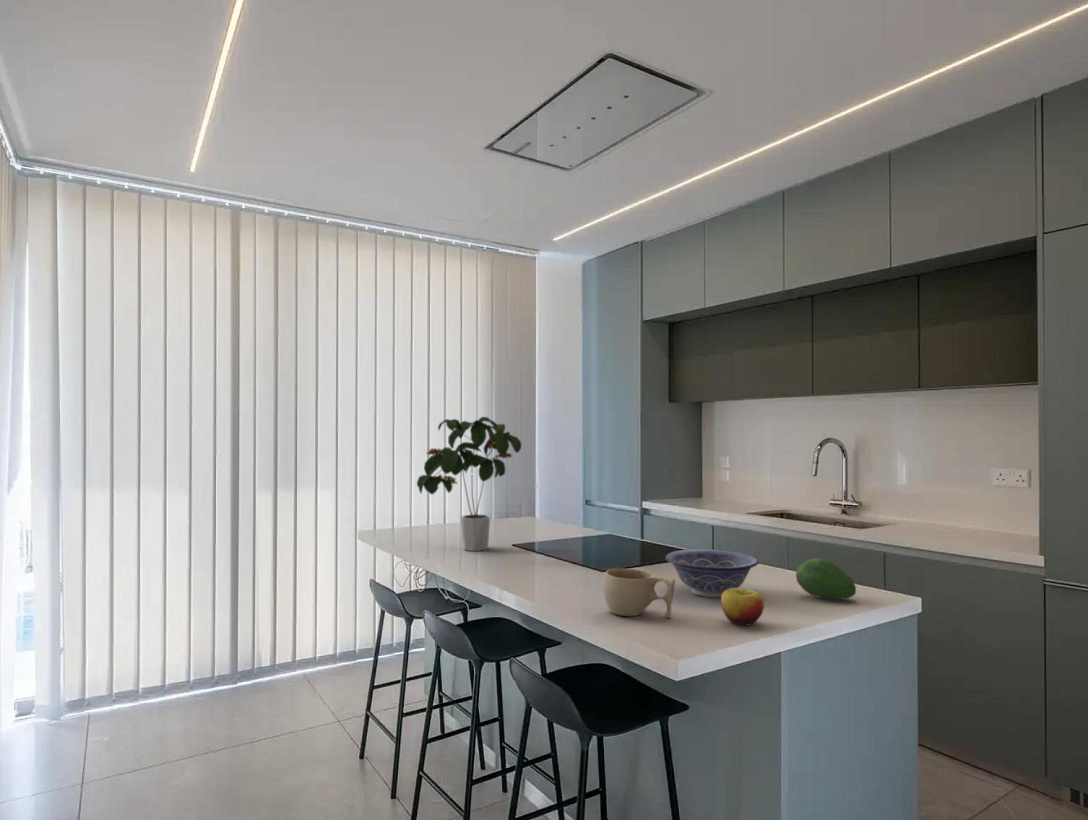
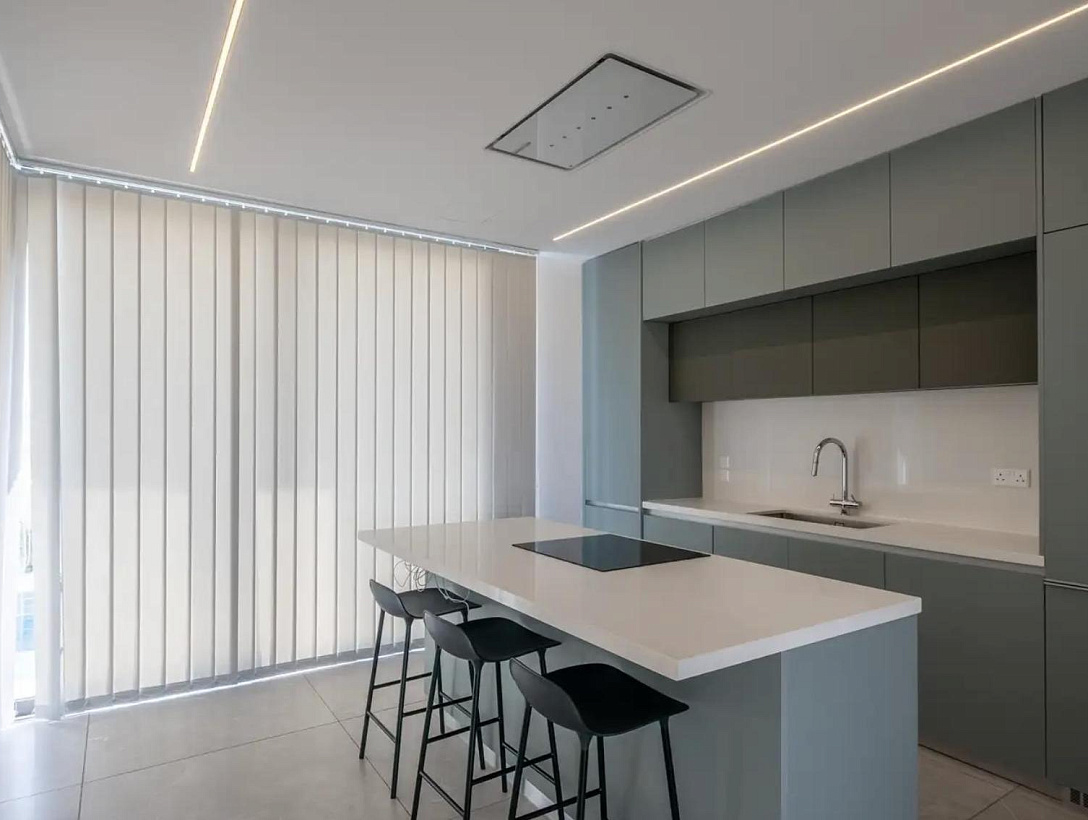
- potted plant (472, 482)
- cup (638, 593)
- fruit (825, 578)
- apple (742, 605)
- decorative bowl (711, 575)
